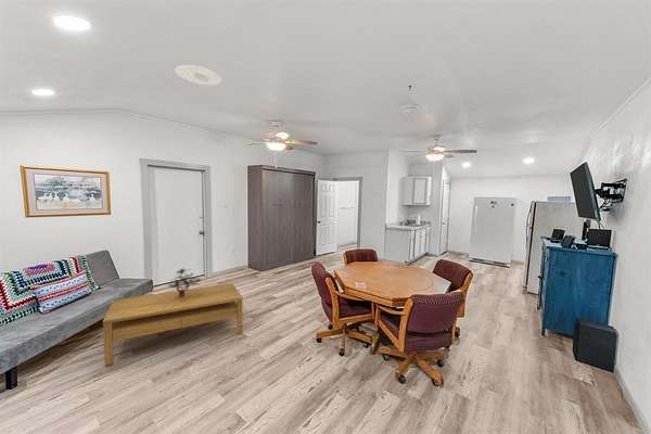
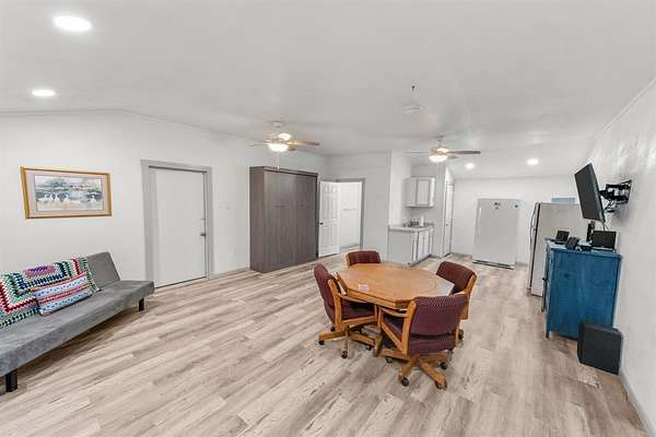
- coffee table (180, 317)
- recessed light (199, 73)
- potted plant (184, 283)
